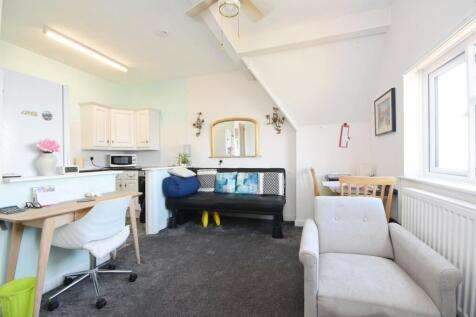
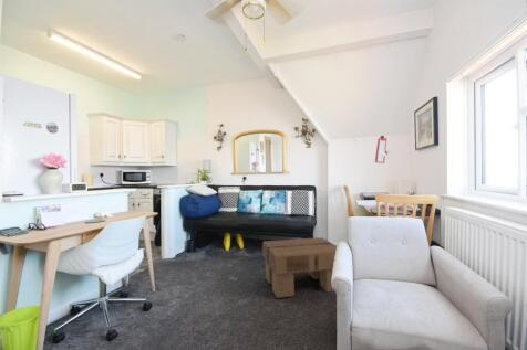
+ footstool (301, 264)
